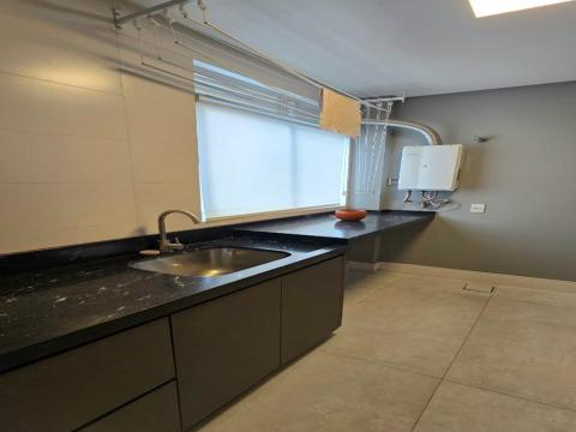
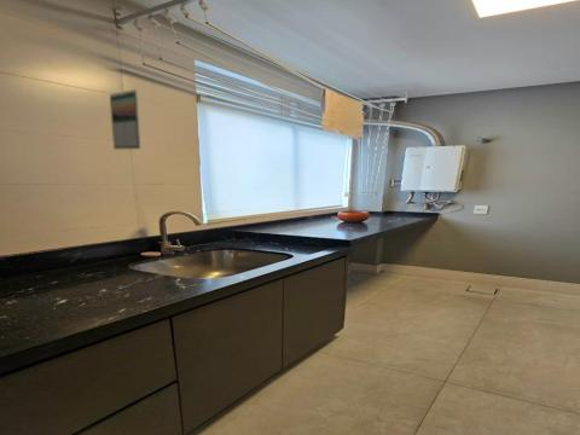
+ calendar (124, 120)
